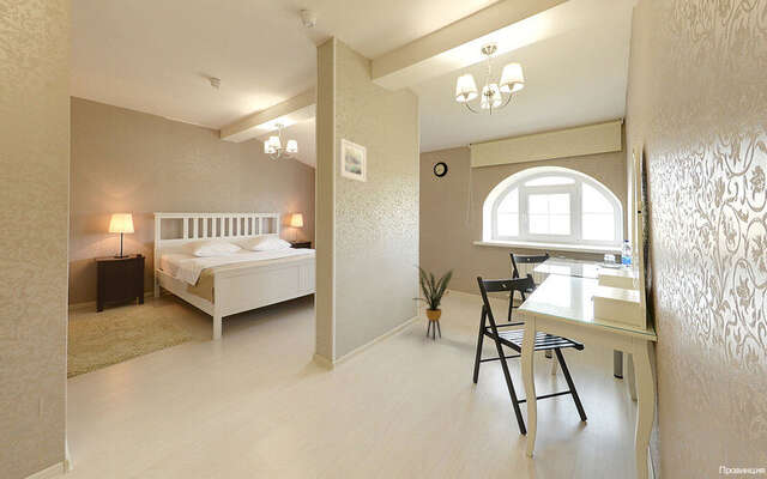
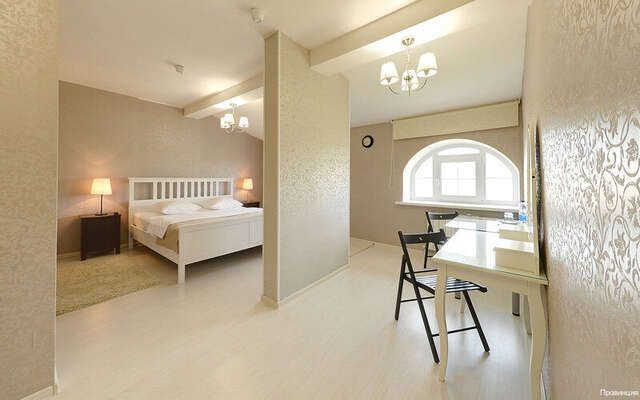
- house plant (433, 299)
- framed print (352, 162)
